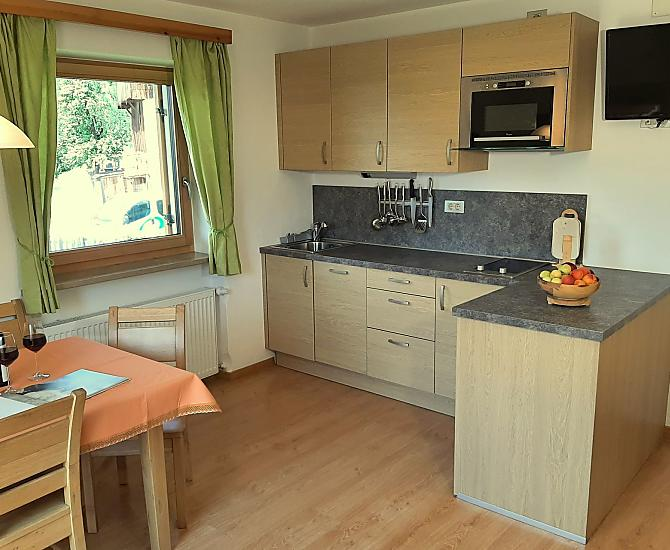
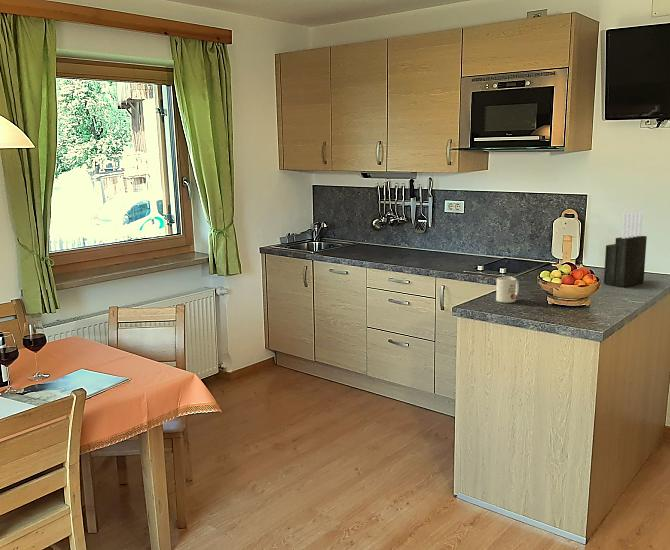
+ mug (508, 289)
+ knife block (623, 248)
